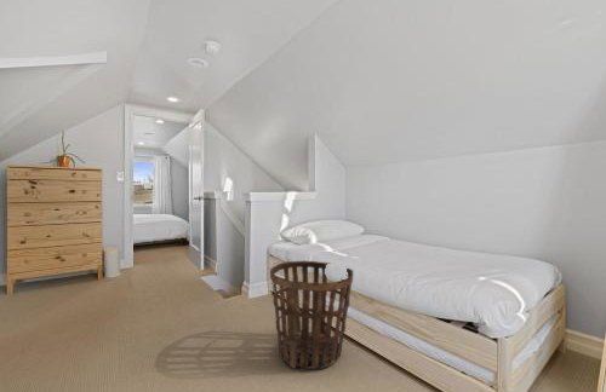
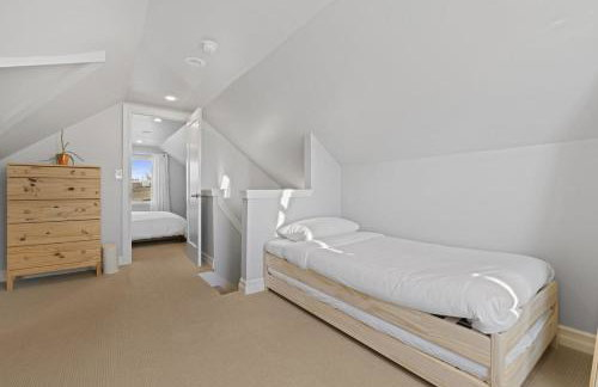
- basket (311, 310)
